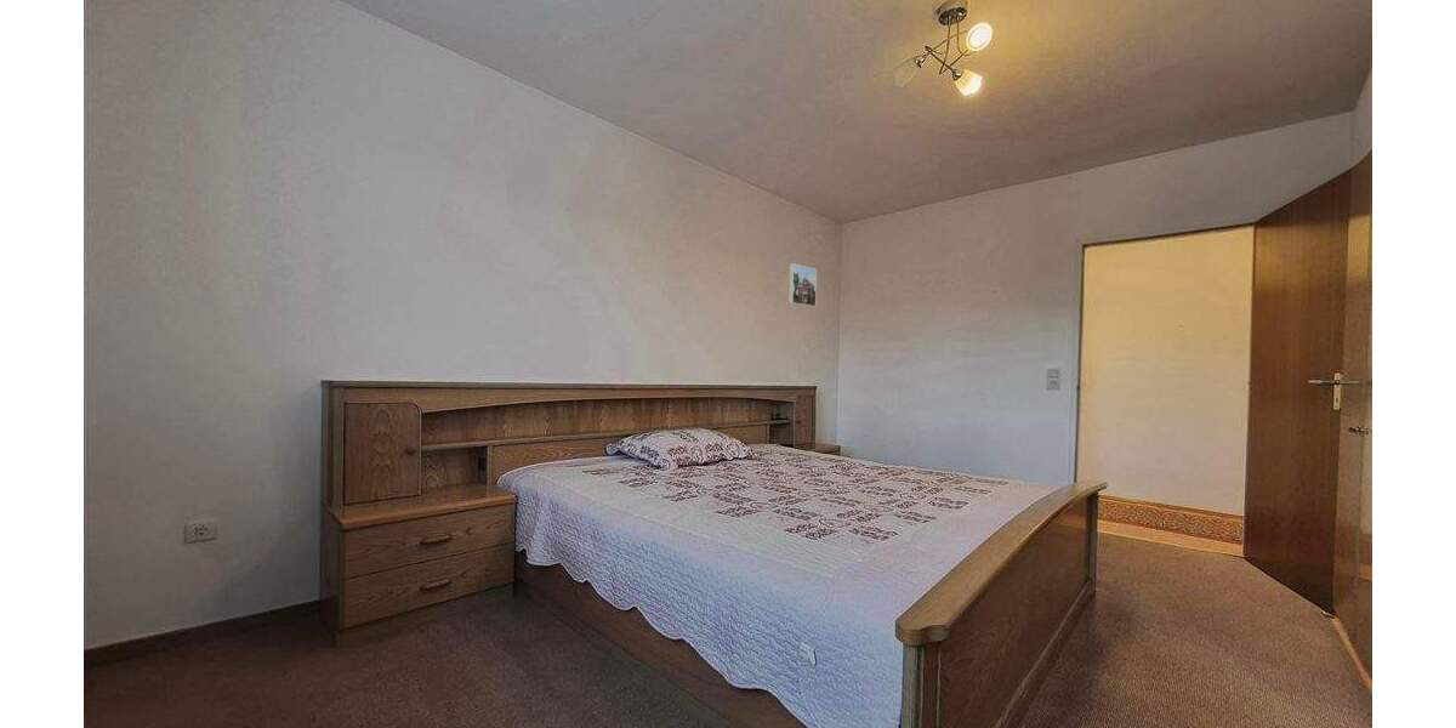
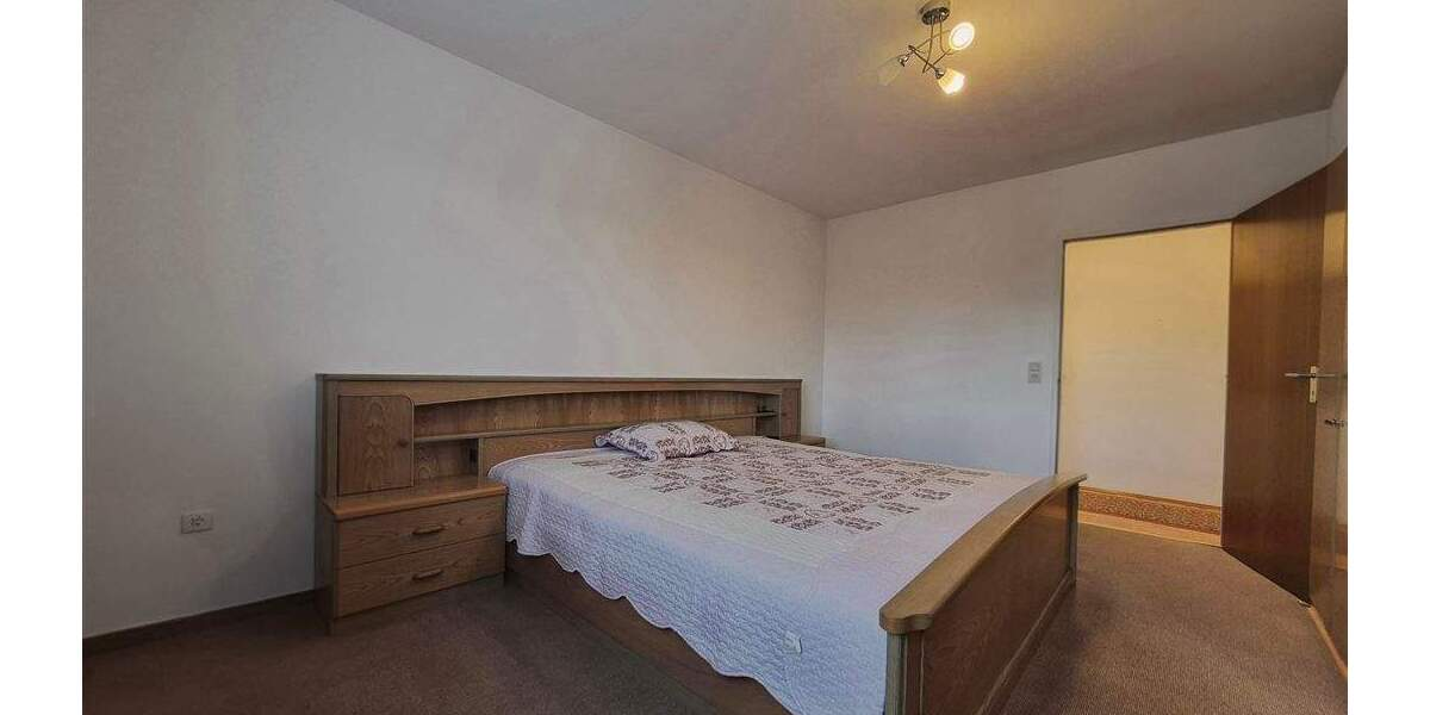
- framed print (803, 285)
